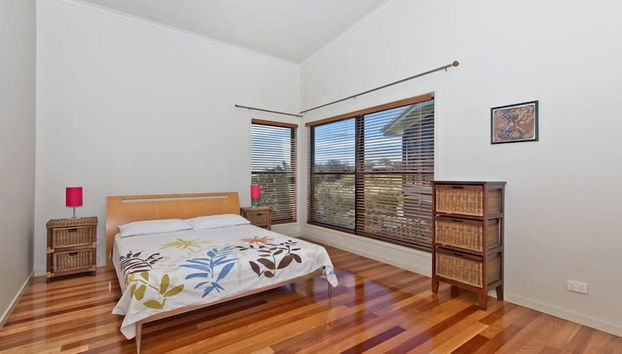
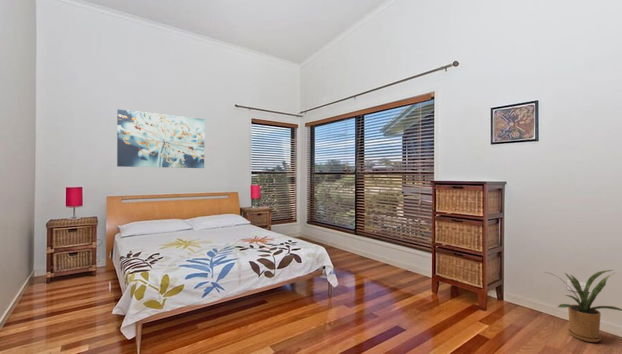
+ wall art (163, 141)
+ house plant (582, 300)
